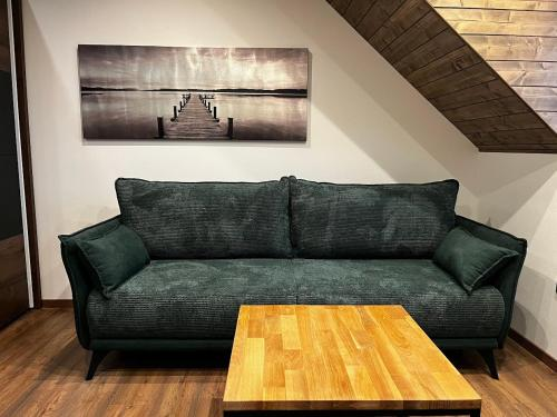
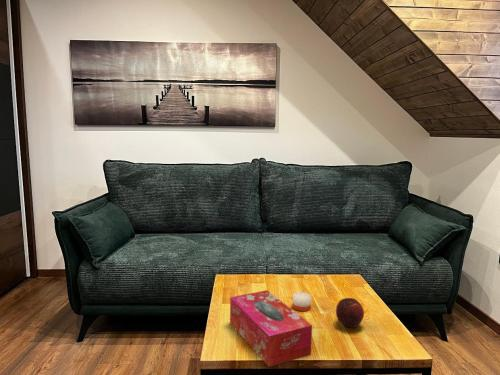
+ candle (302, 295)
+ fruit (349, 312)
+ tissue box (267, 324)
